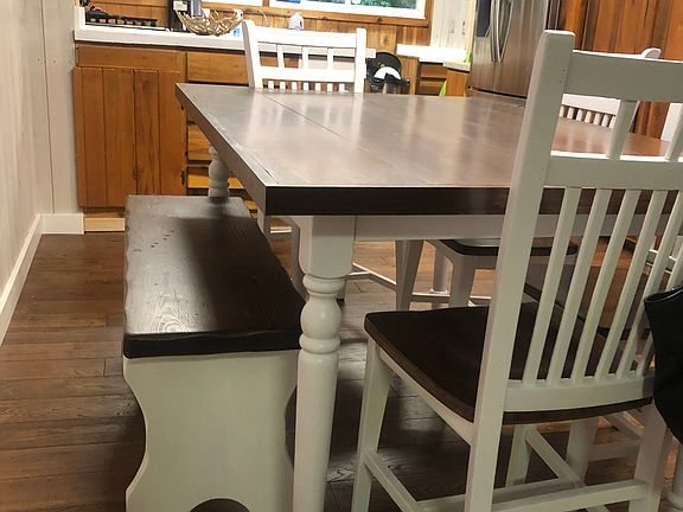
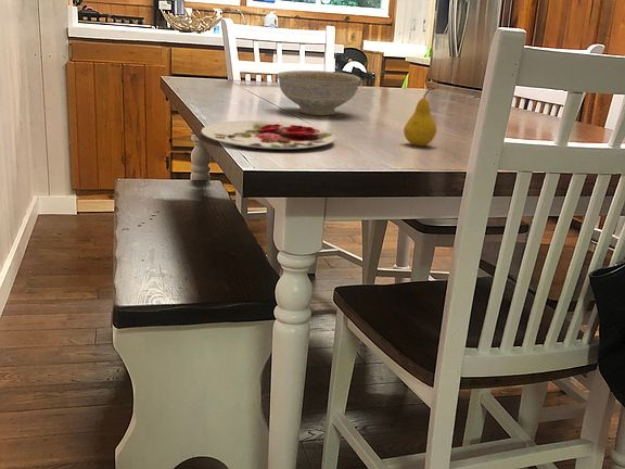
+ plate (268, 132)
+ fruit (421, 116)
+ decorative bowl (317, 93)
